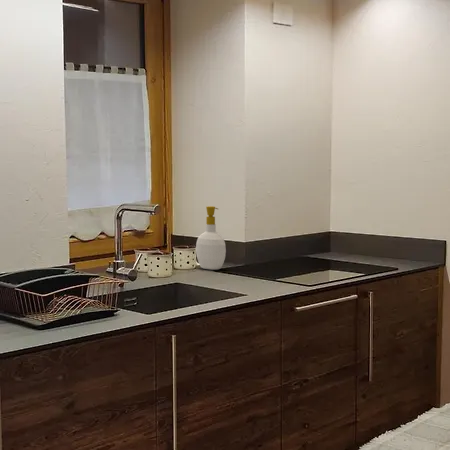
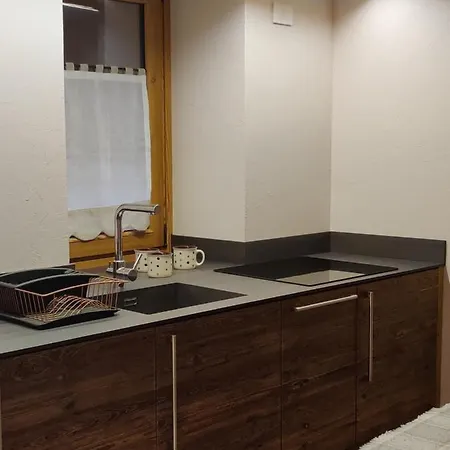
- soap bottle (211, 237)
